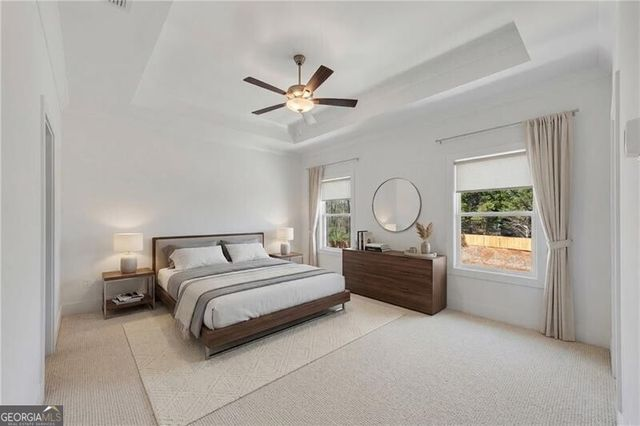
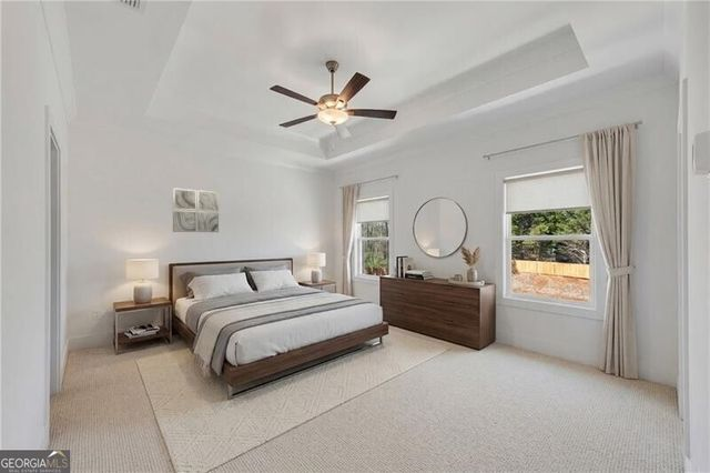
+ wall art (195, 210)
